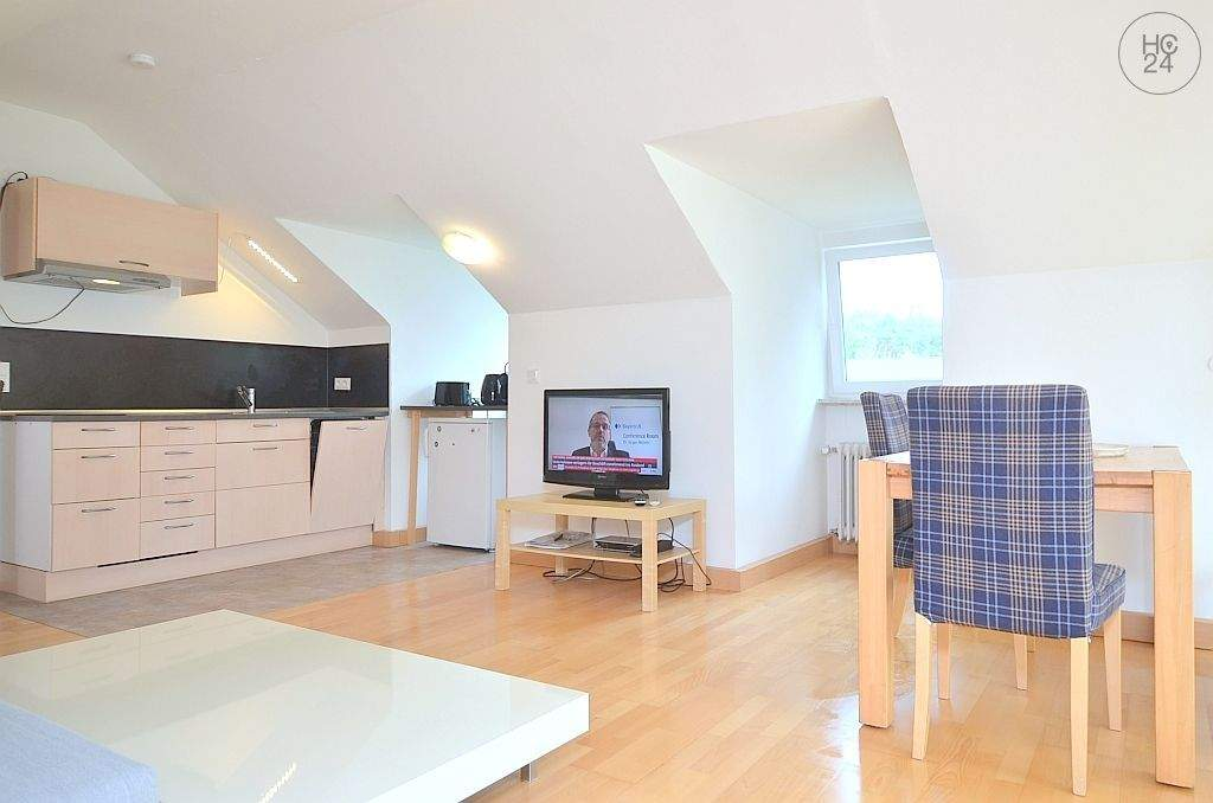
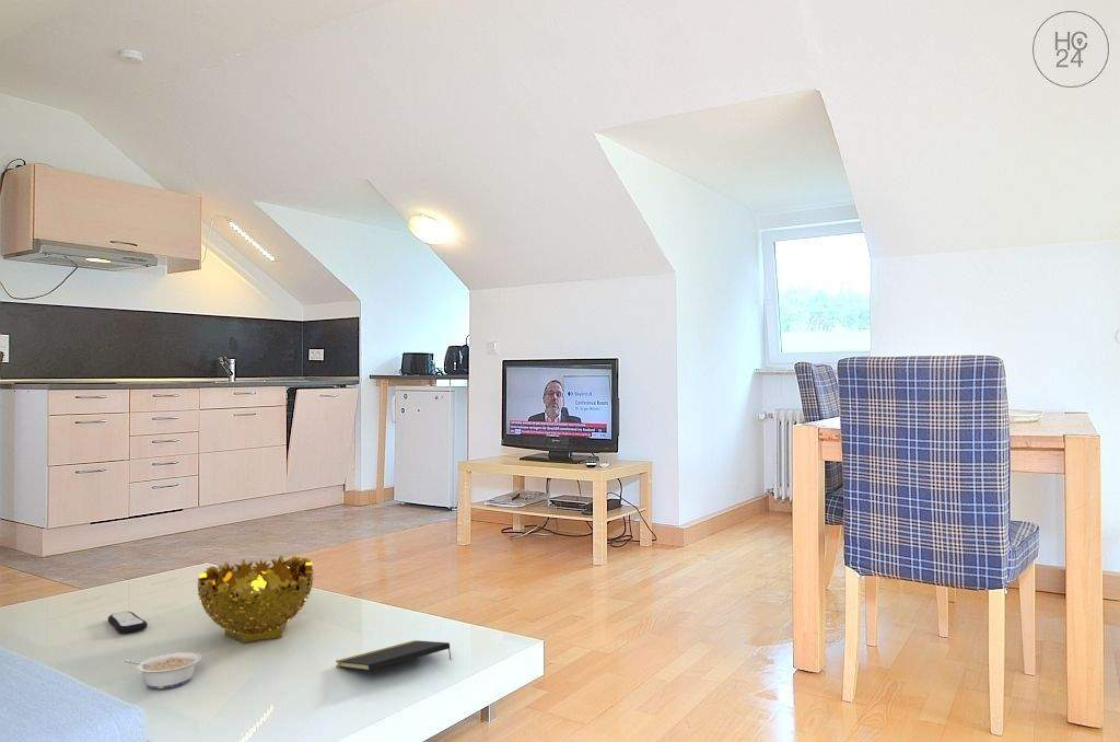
+ legume (166, 670)
+ remote control (126, 621)
+ notepad (393, 654)
+ decorative bowl (256, 600)
